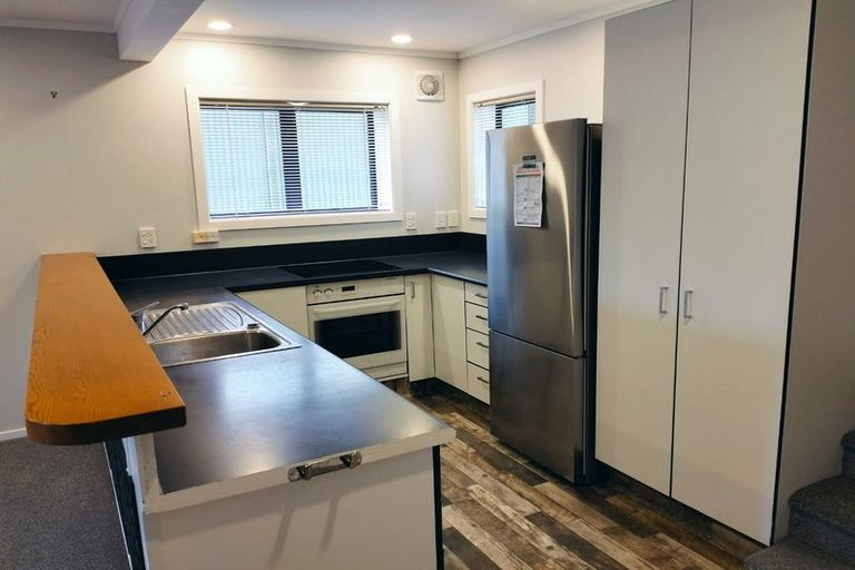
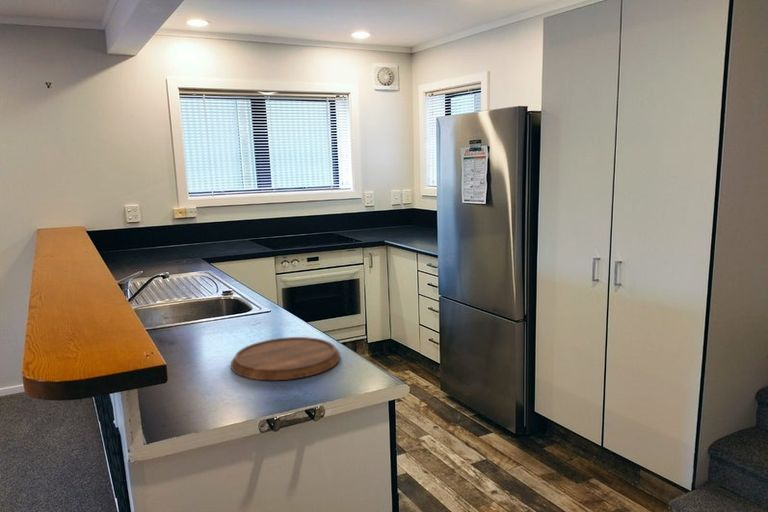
+ cutting board (286, 356)
